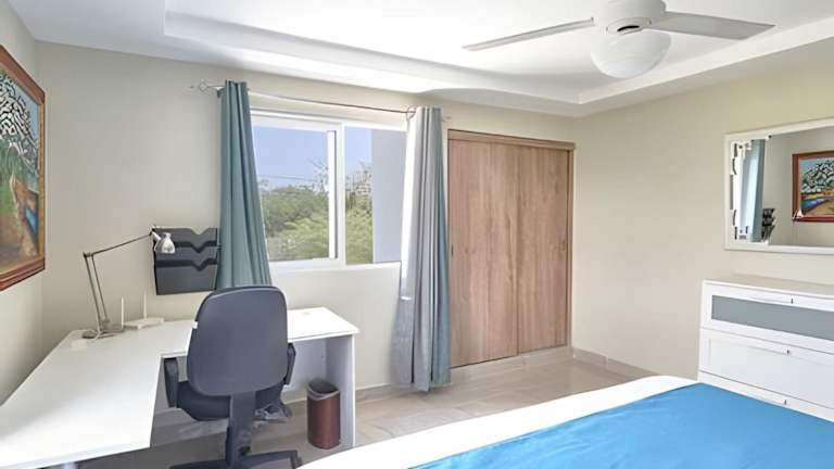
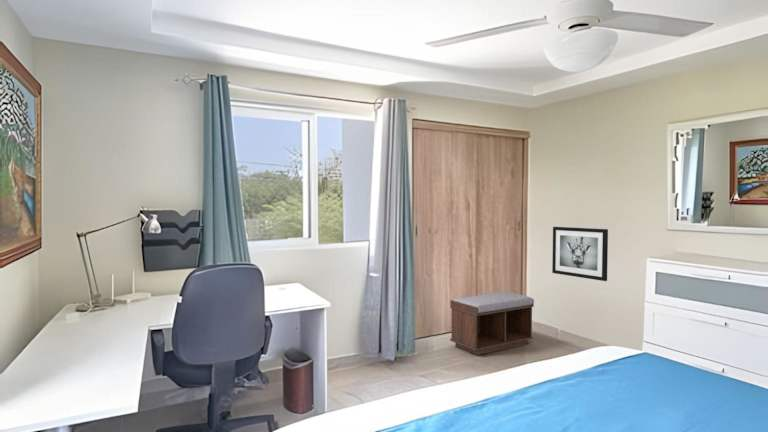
+ wall art (578, 252)
+ bench (492, 321)
